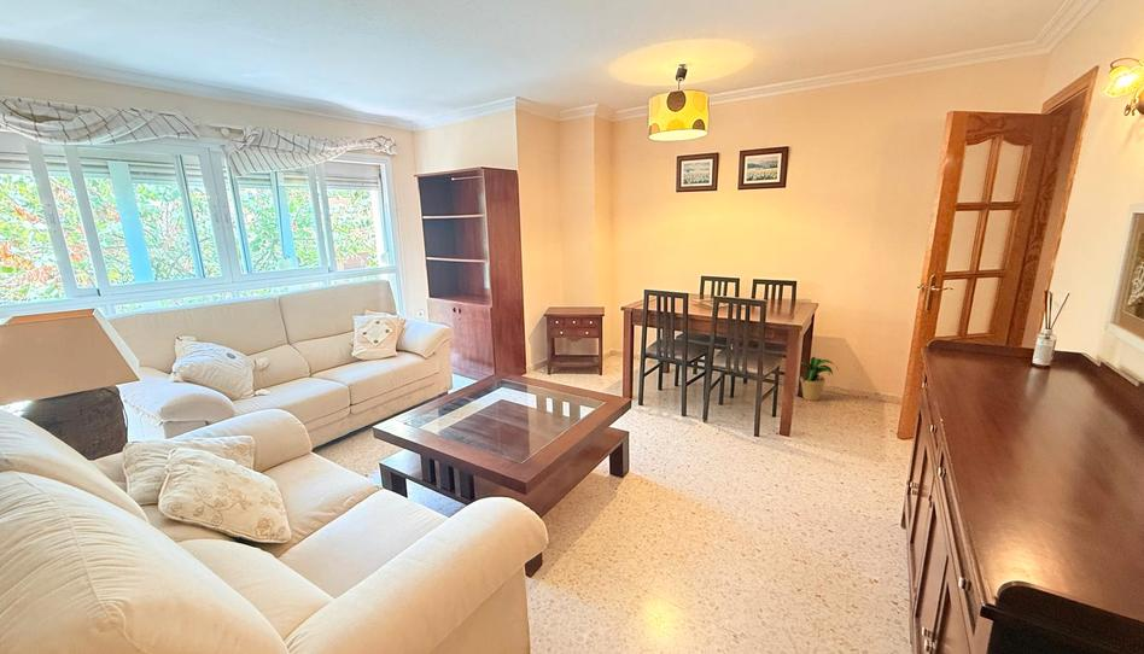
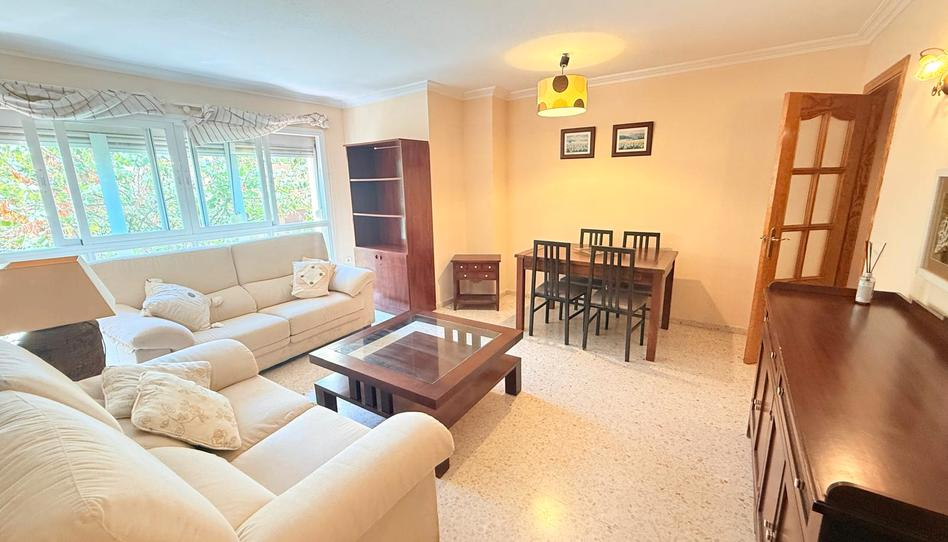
- potted plant (812, 379)
